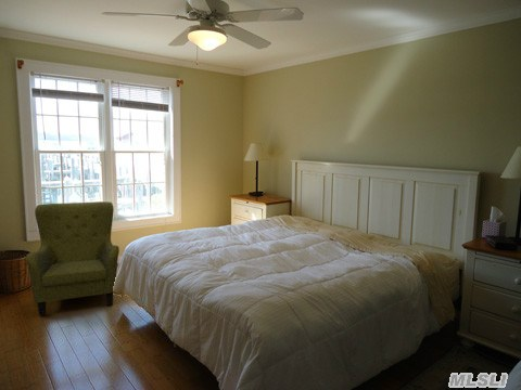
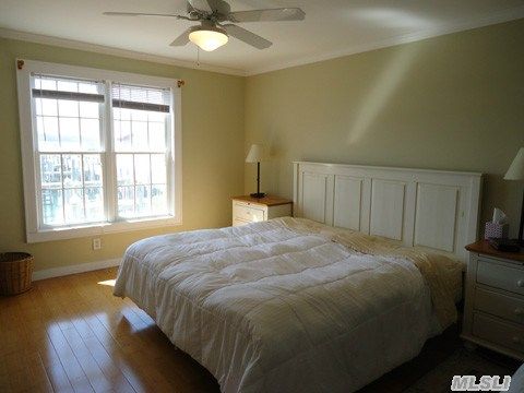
- armchair (76, 251)
